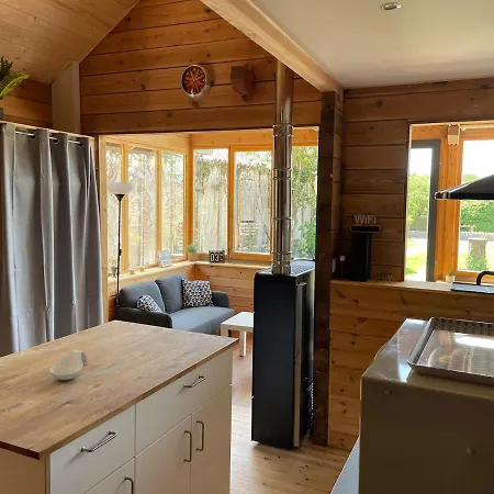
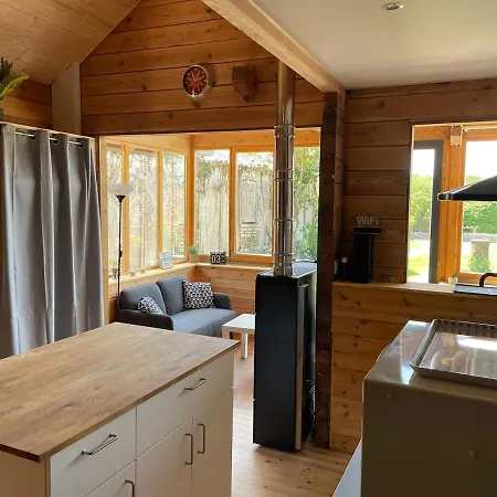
- spoon rest (71, 363)
